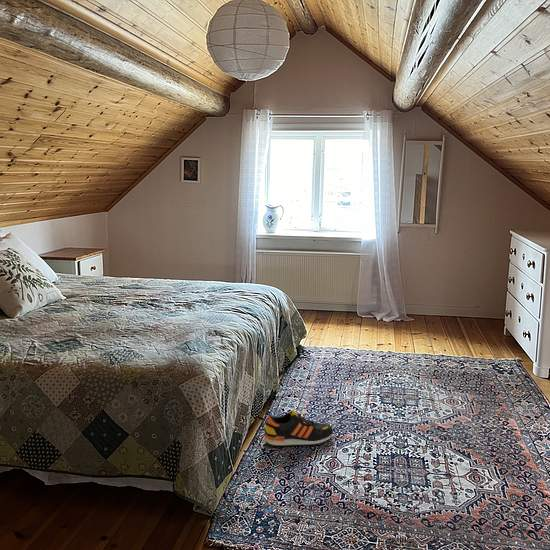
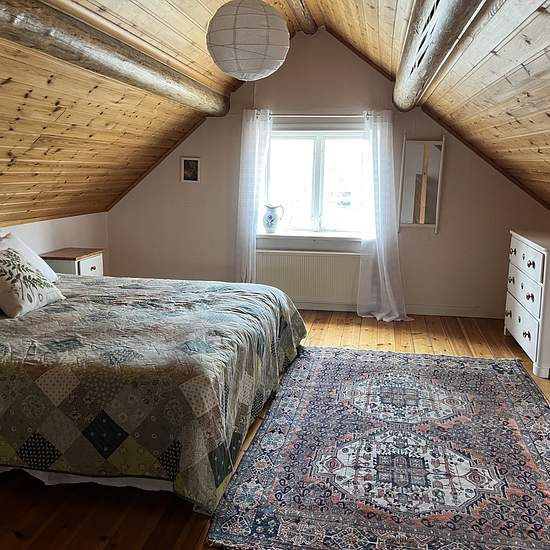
- shoe (299, 425)
